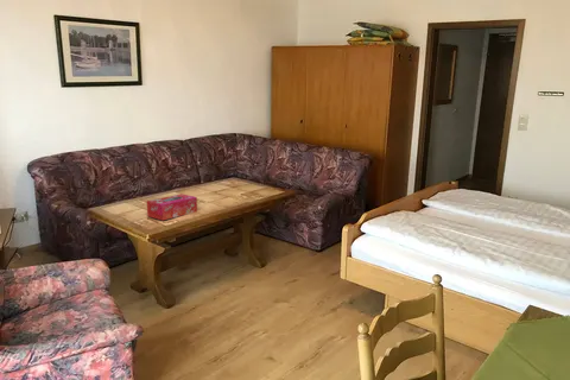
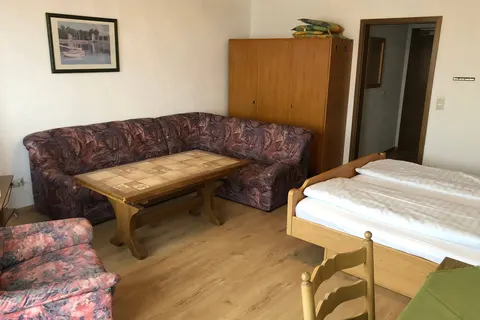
- tissue box (172, 205)
